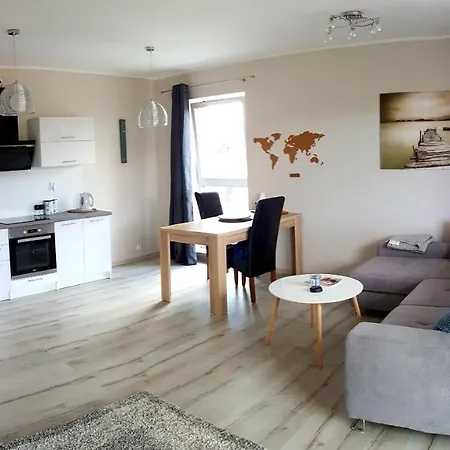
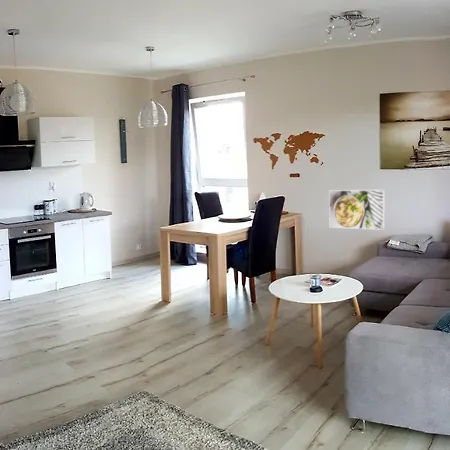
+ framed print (356, 209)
